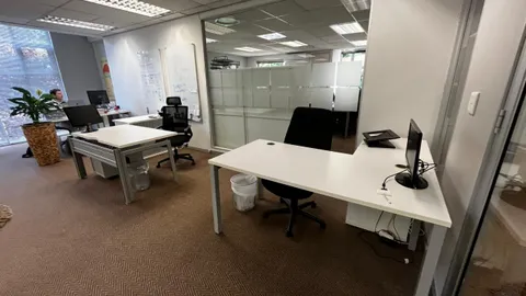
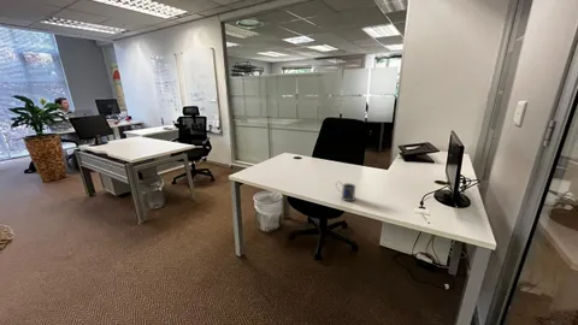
+ mug (344, 190)
